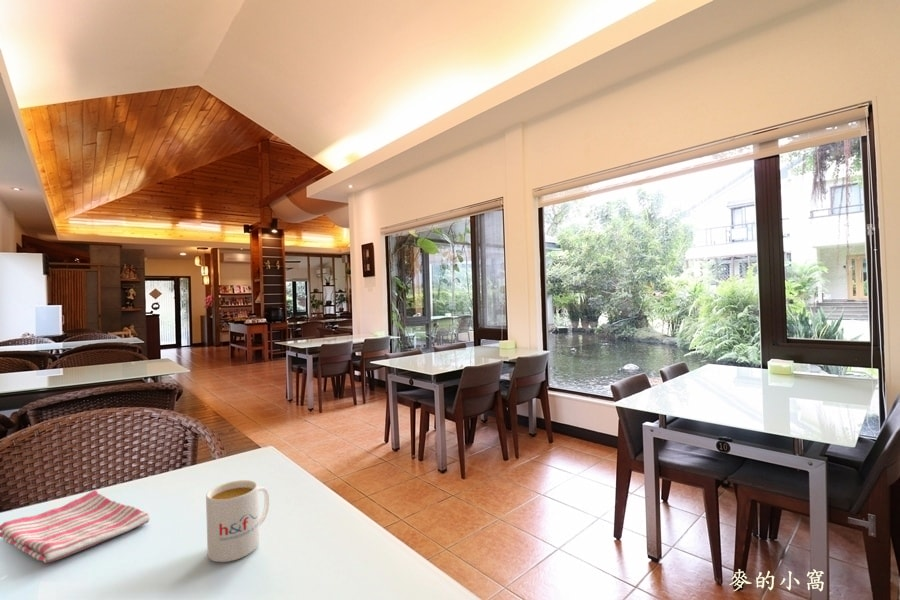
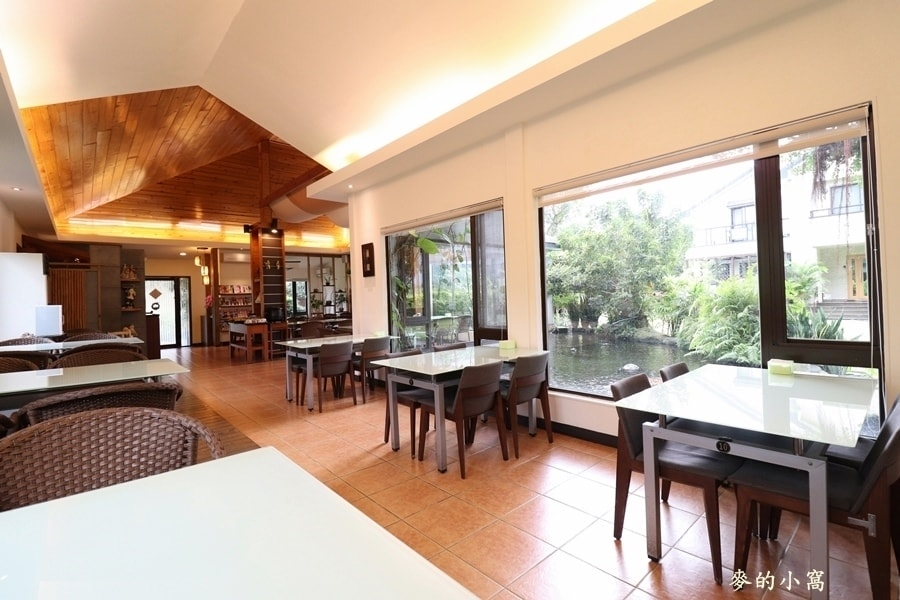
- dish towel (75, 522)
- mug (241, 515)
